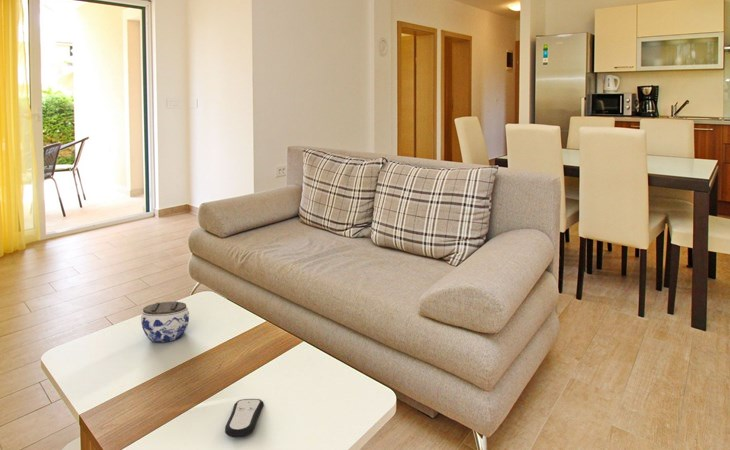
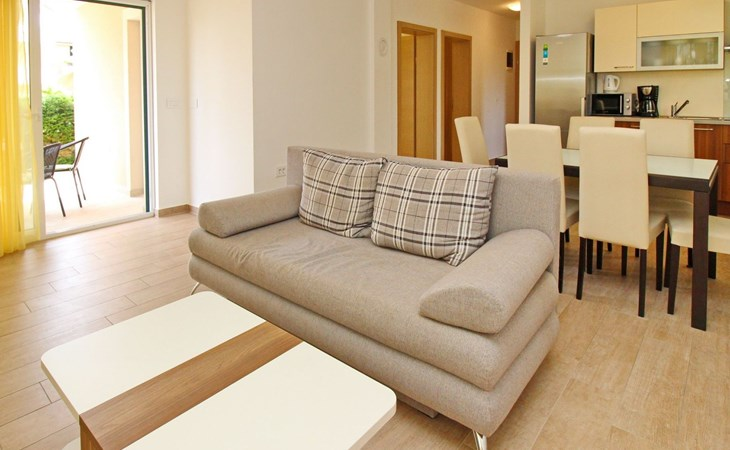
- jar (165, 321)
- remote control (244, 416)
